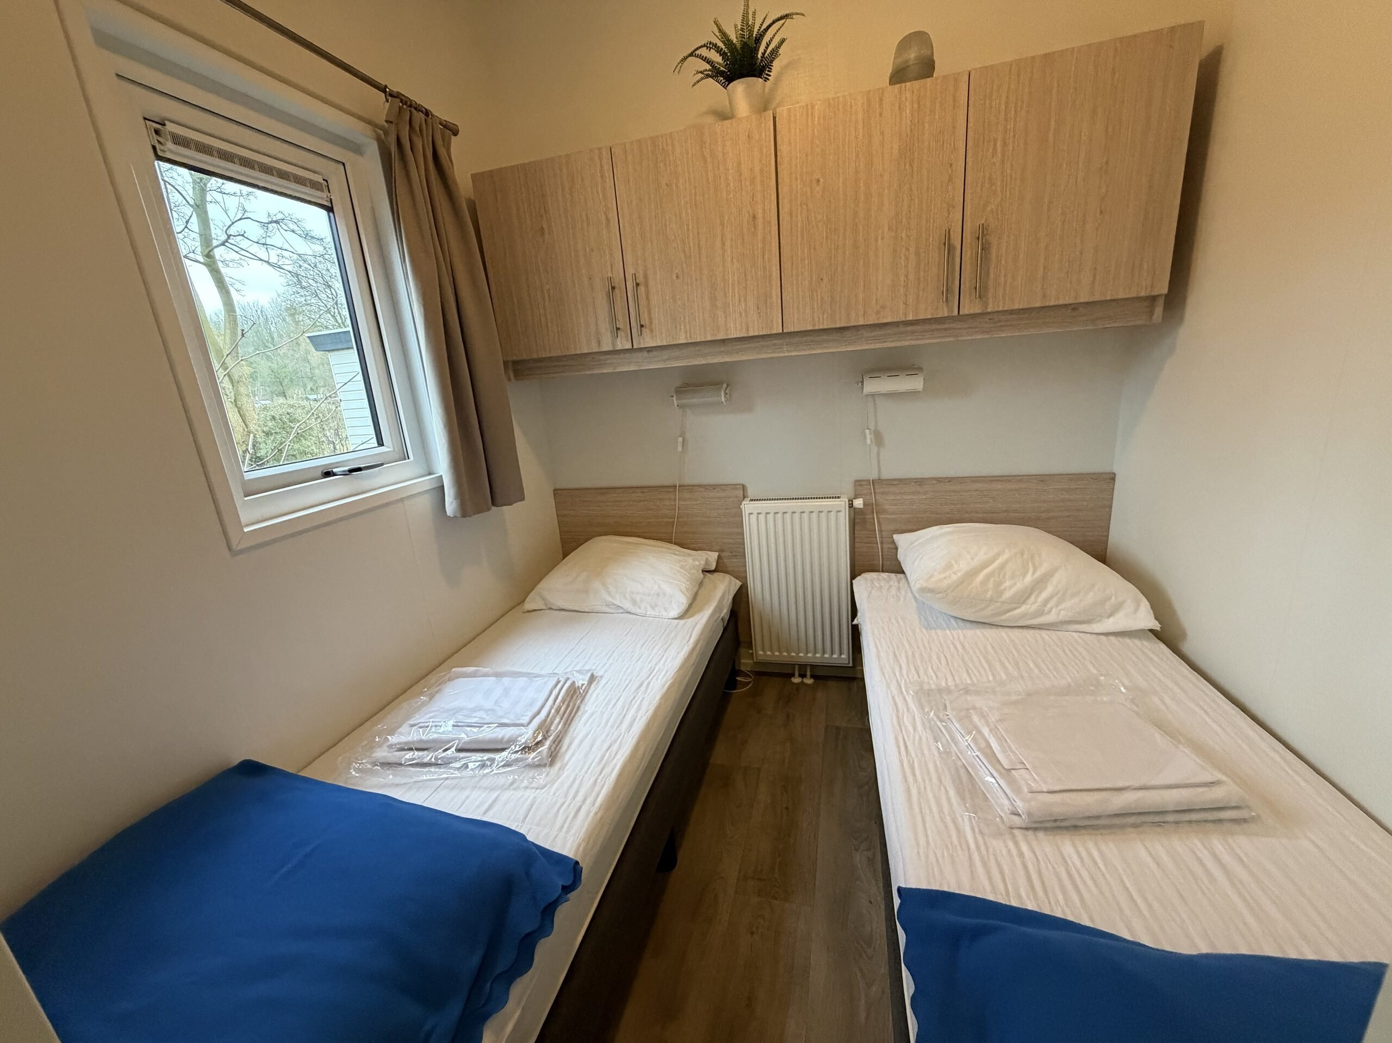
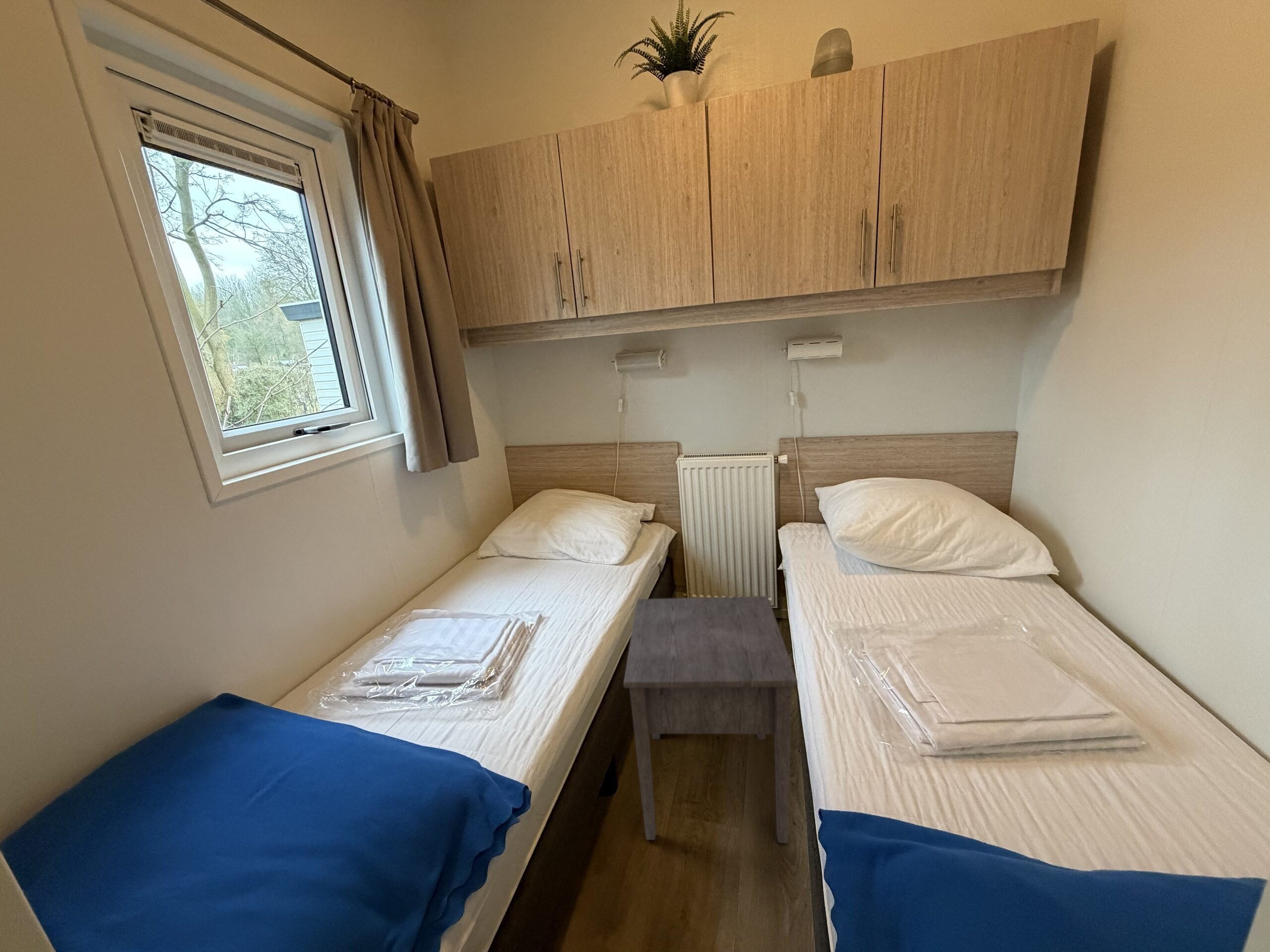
+ nightstand (708, 711)
